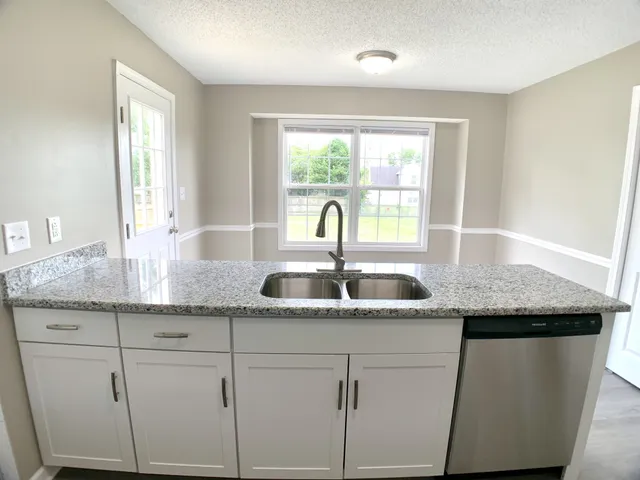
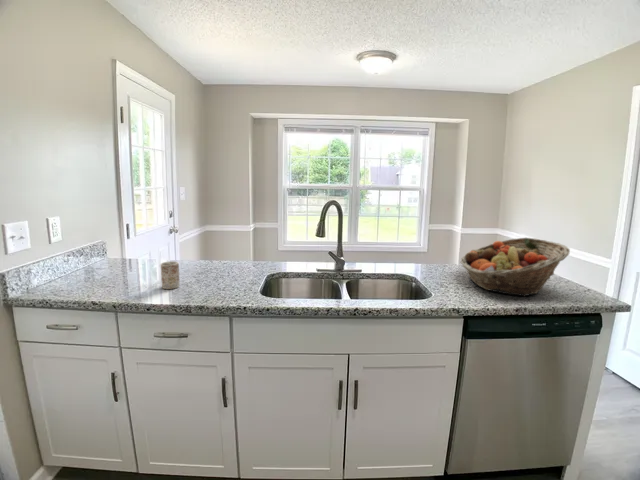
+ fruit basket (509, 262)
+ mug (171, 274)
